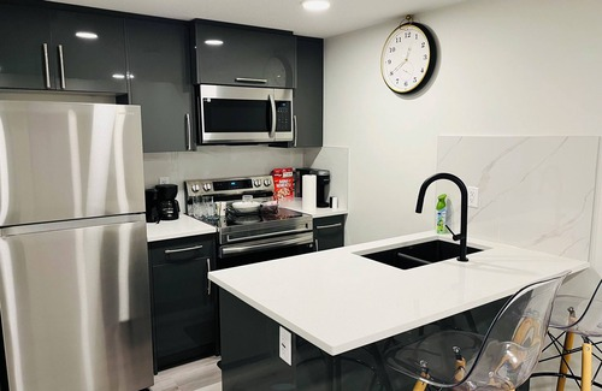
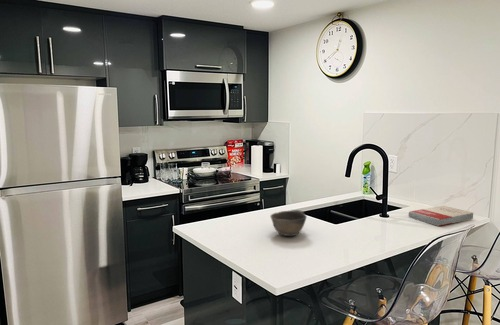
+ bowl (289, 223)
+ book (440, 214)
